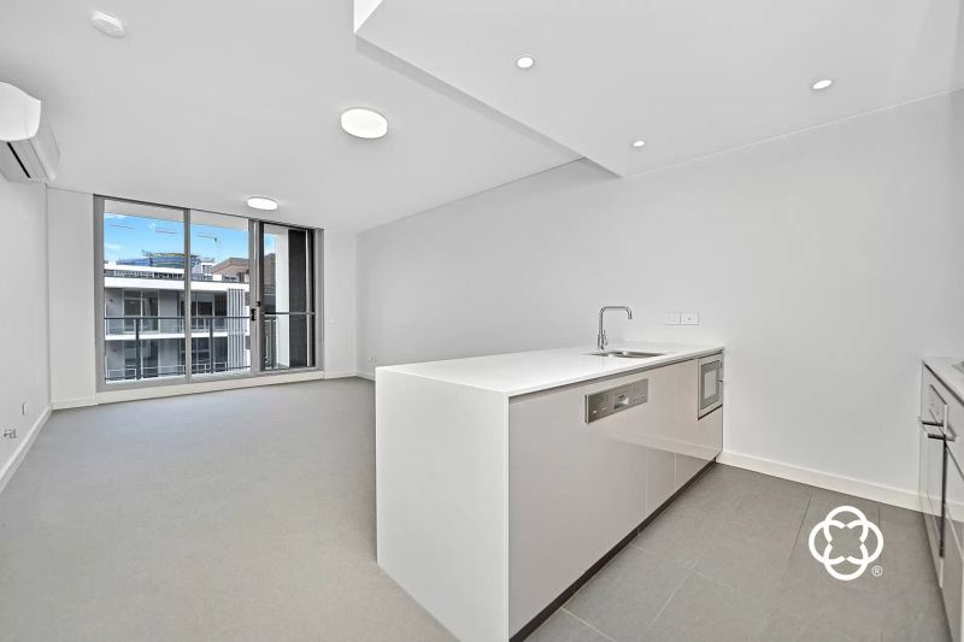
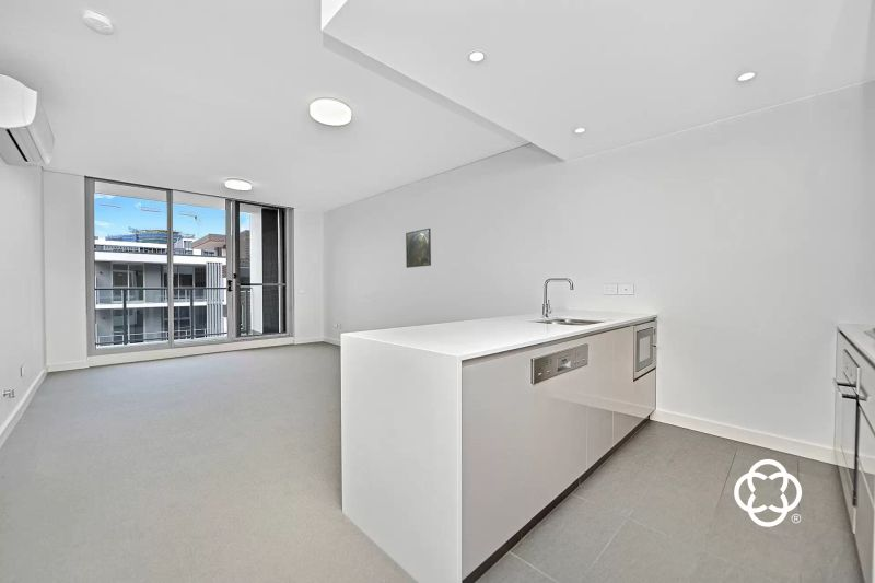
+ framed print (418, 248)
